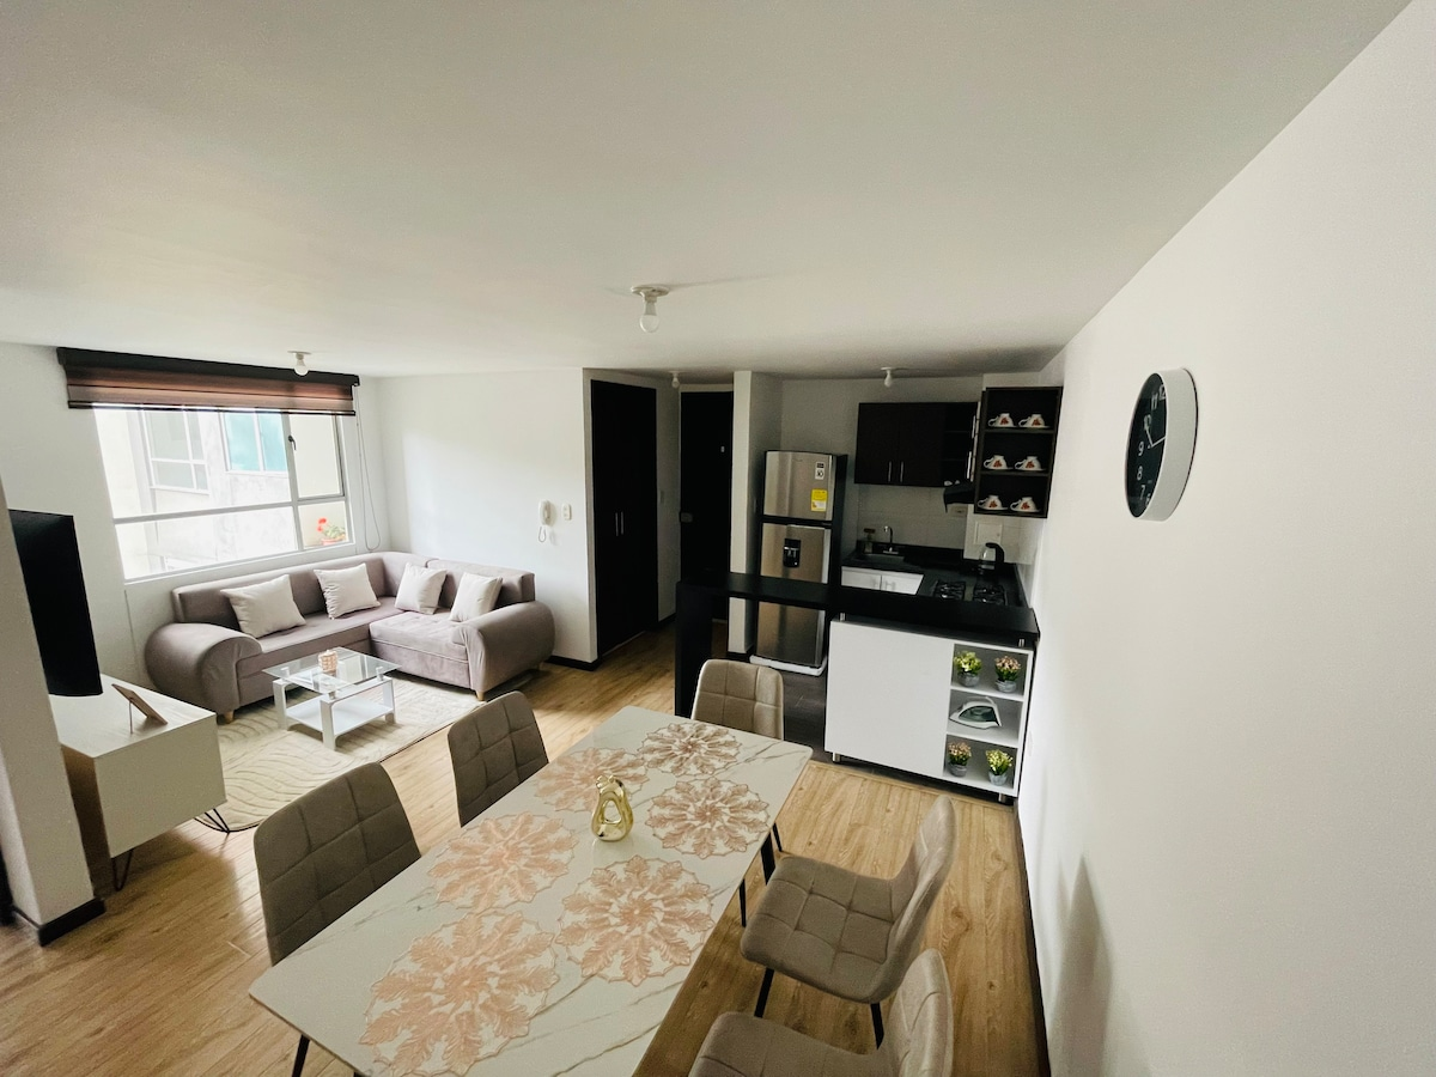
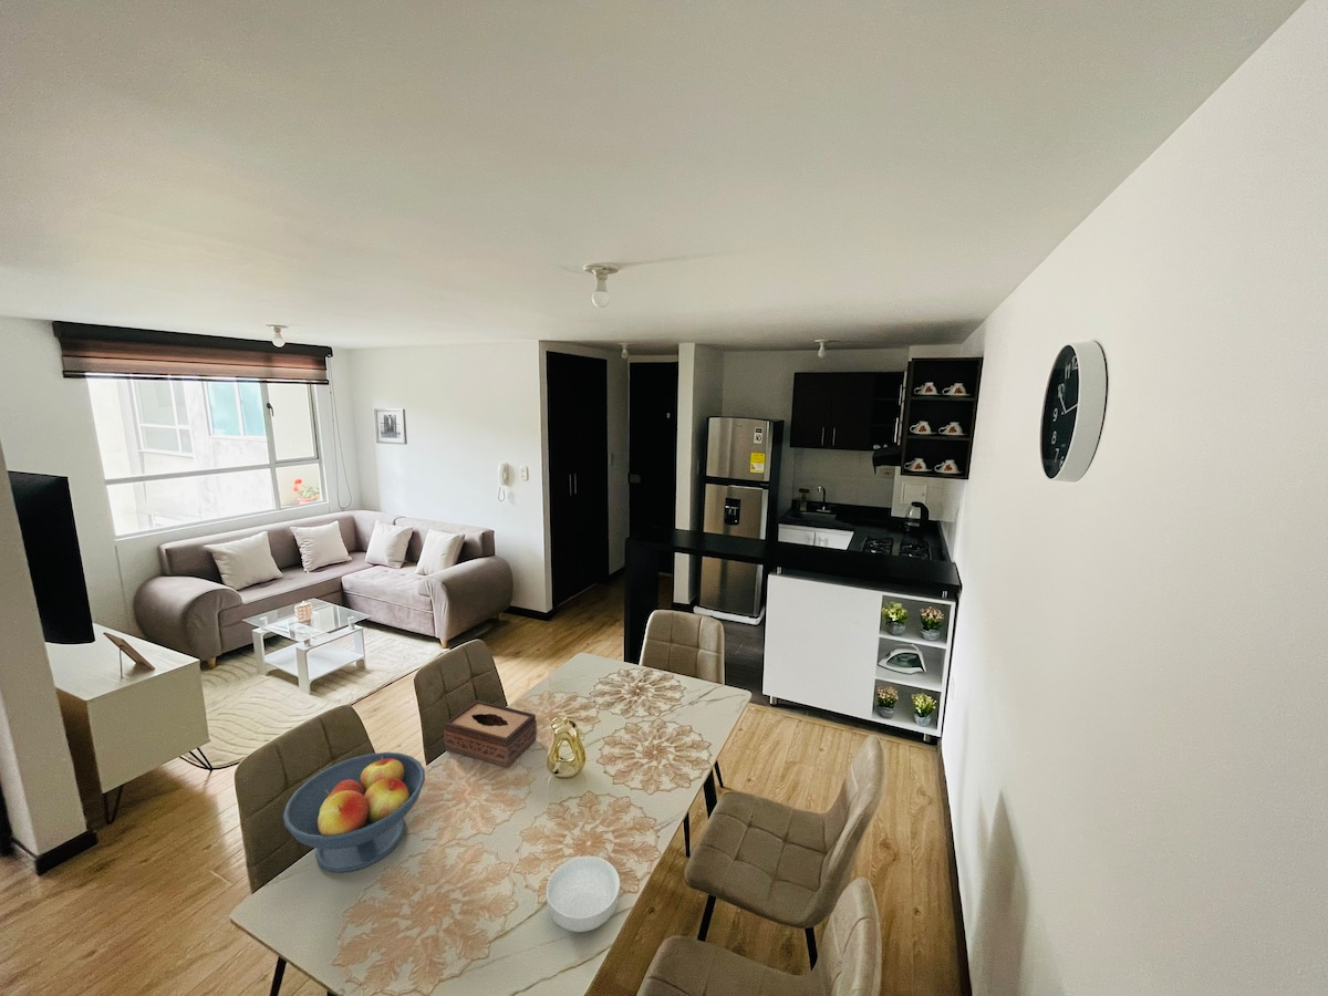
+ cereal bowl (583, 898)
+ tissue box (490, 732)
+ fruit bowl (359, 806)
+ wall art (390, 426)
